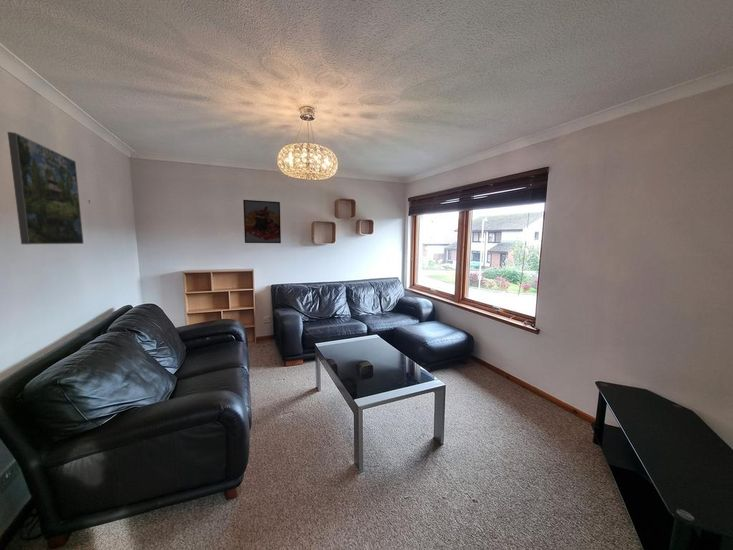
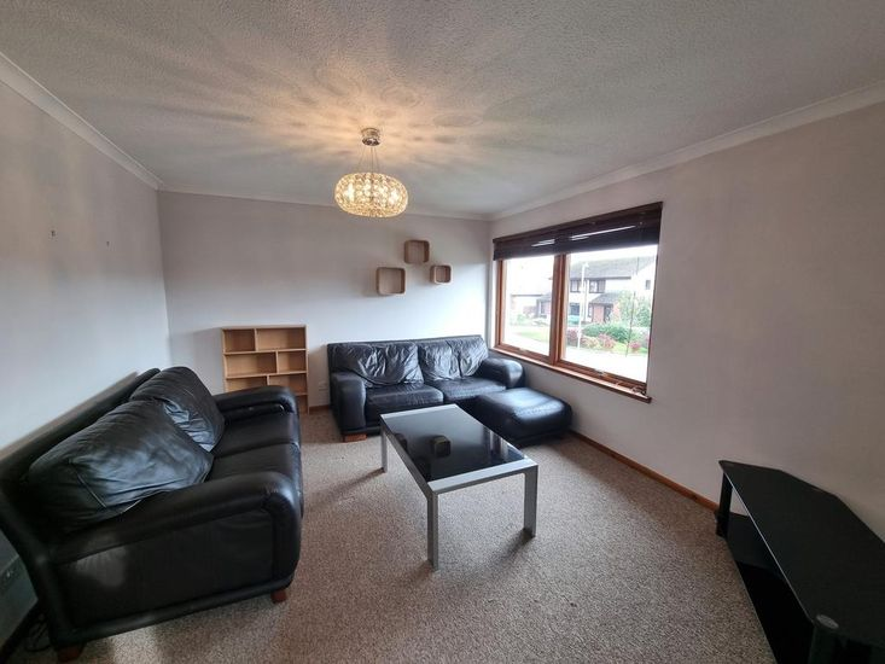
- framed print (262, 222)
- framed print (51, 197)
